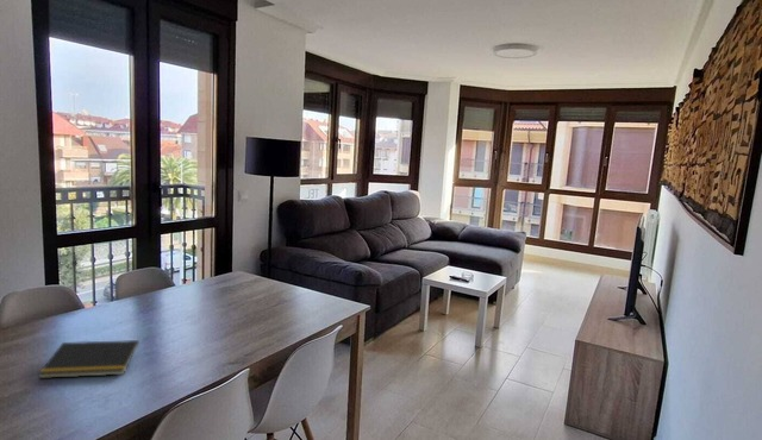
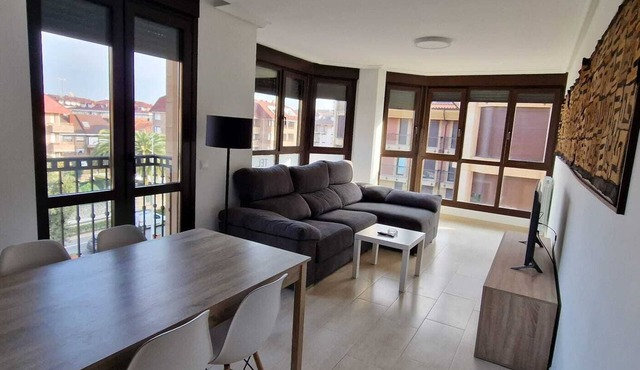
- notepad (92, 357)
